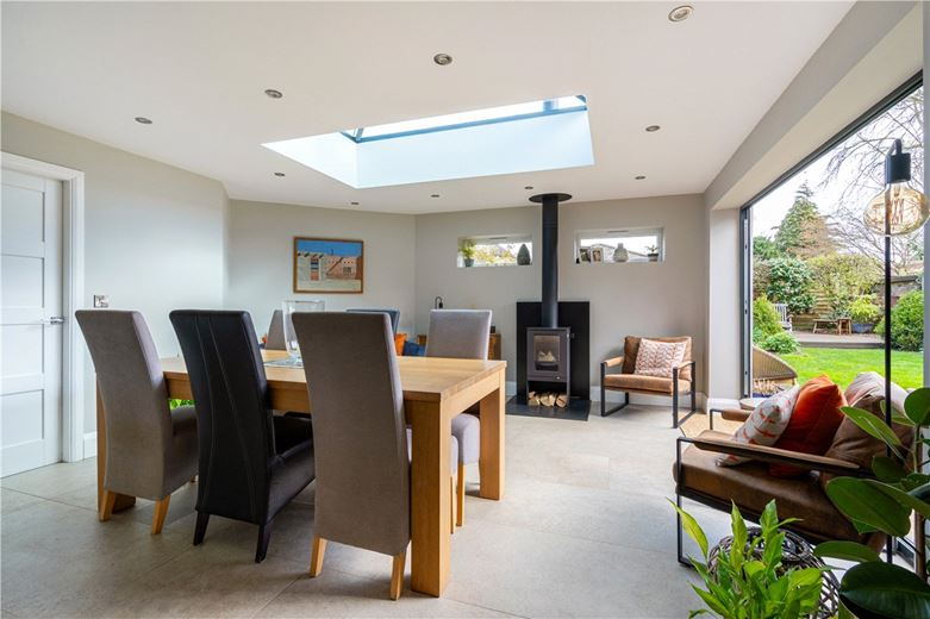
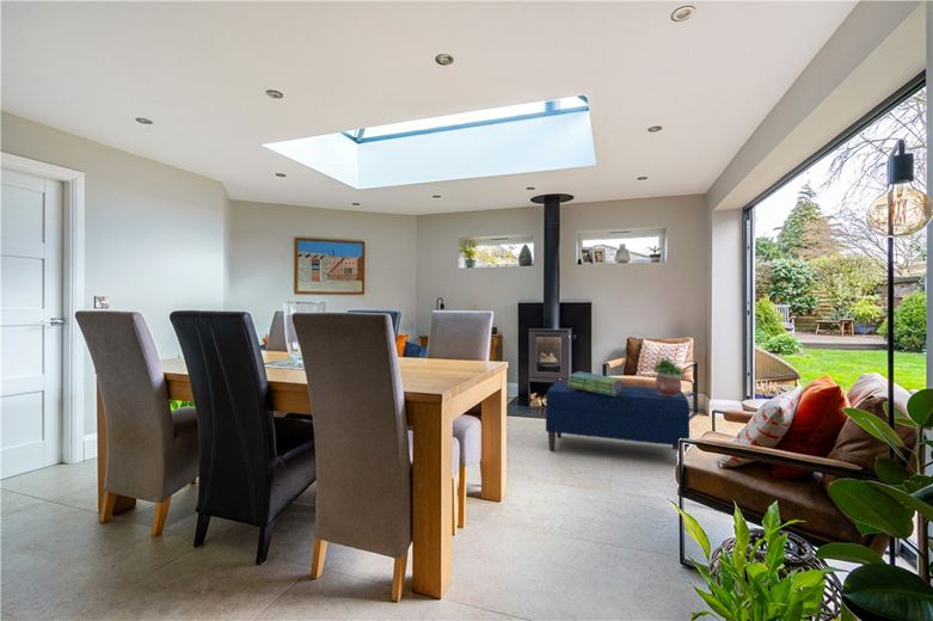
+ bench (614, 419)
+ stack of books (594, 385)
+ potted plant (669, 375)
